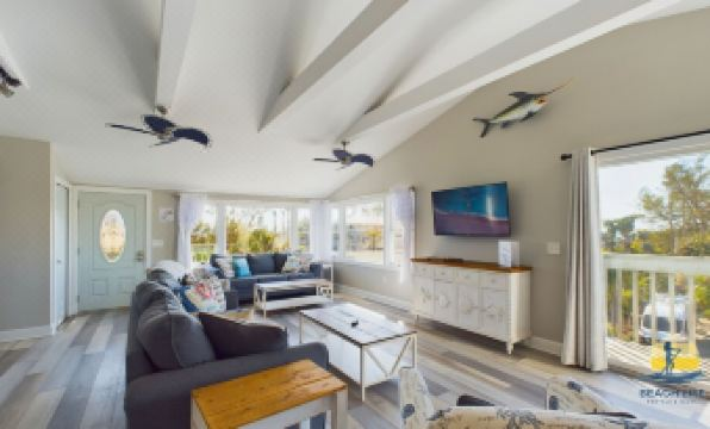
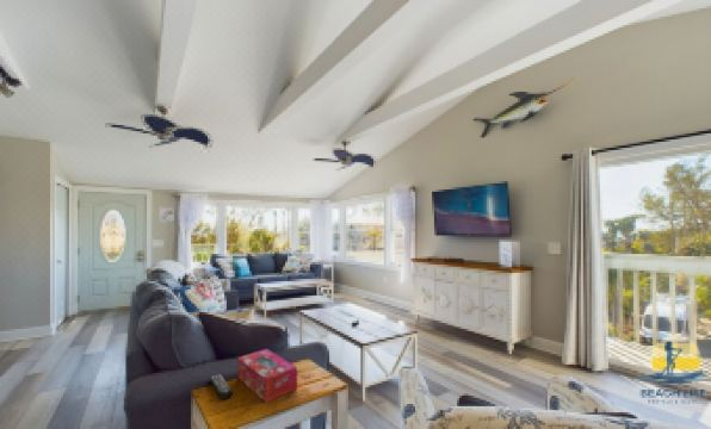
+ tissue box (266, 372)
+ remote control (220, 385)
